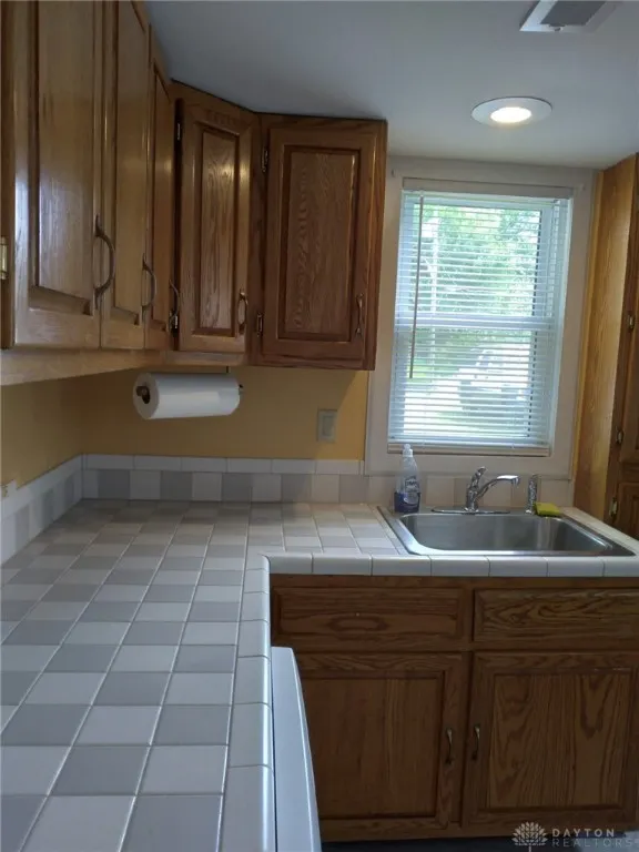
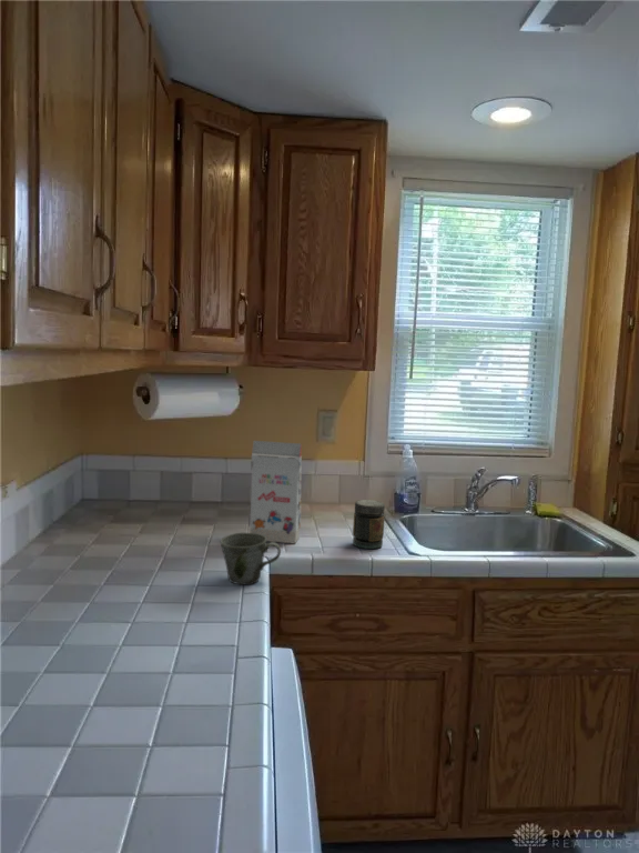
+ mug (247, 559)
+ jar (368, 523)
+ gift box (276, 490)
